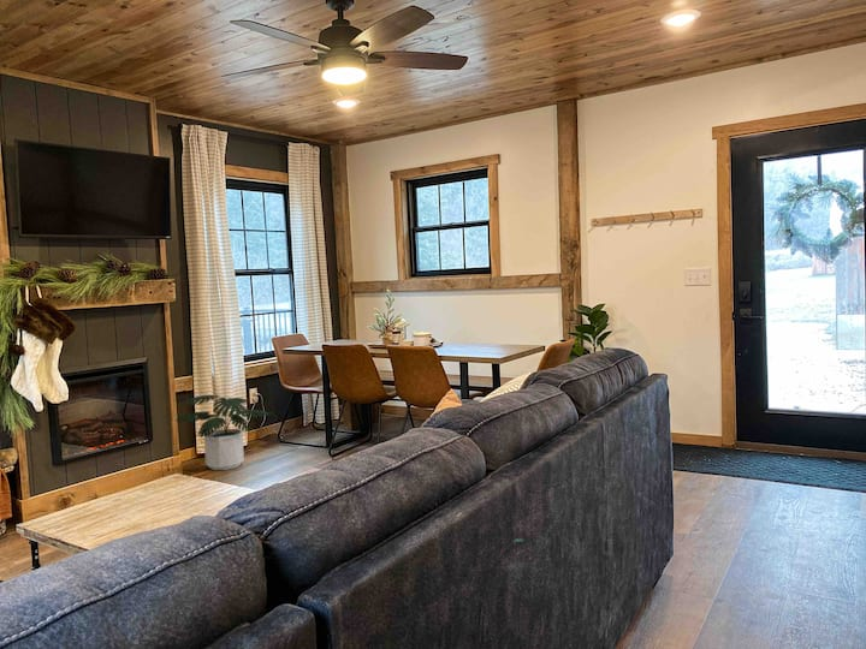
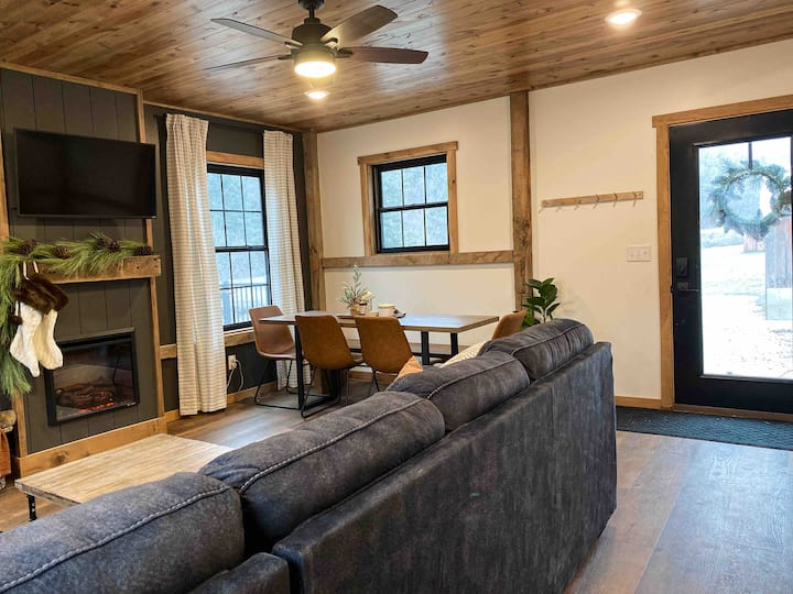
- potted plant (225, 430)
